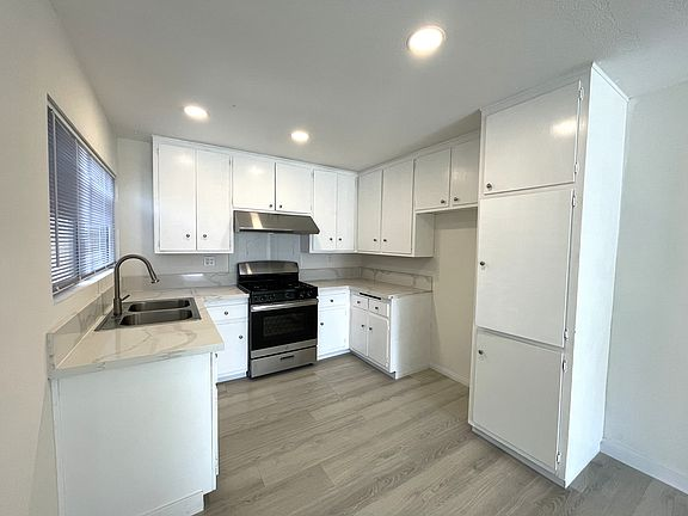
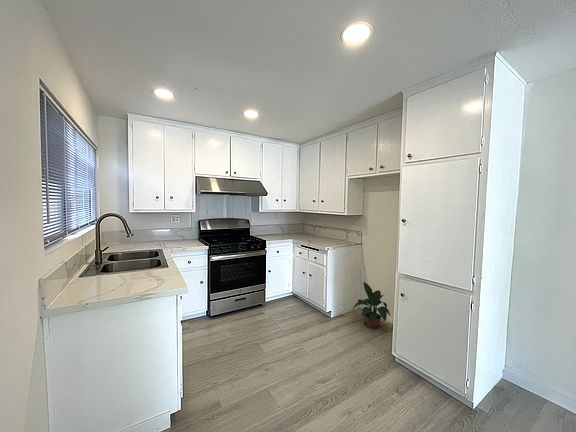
+ potted plant (373, 304)
